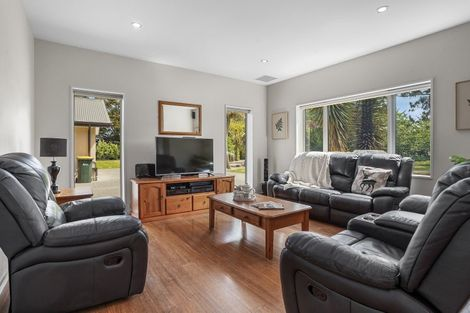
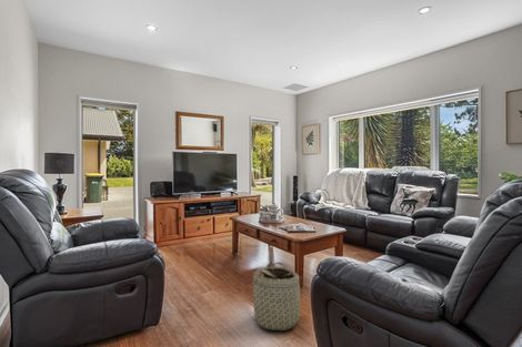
+ basket (279, 293)
